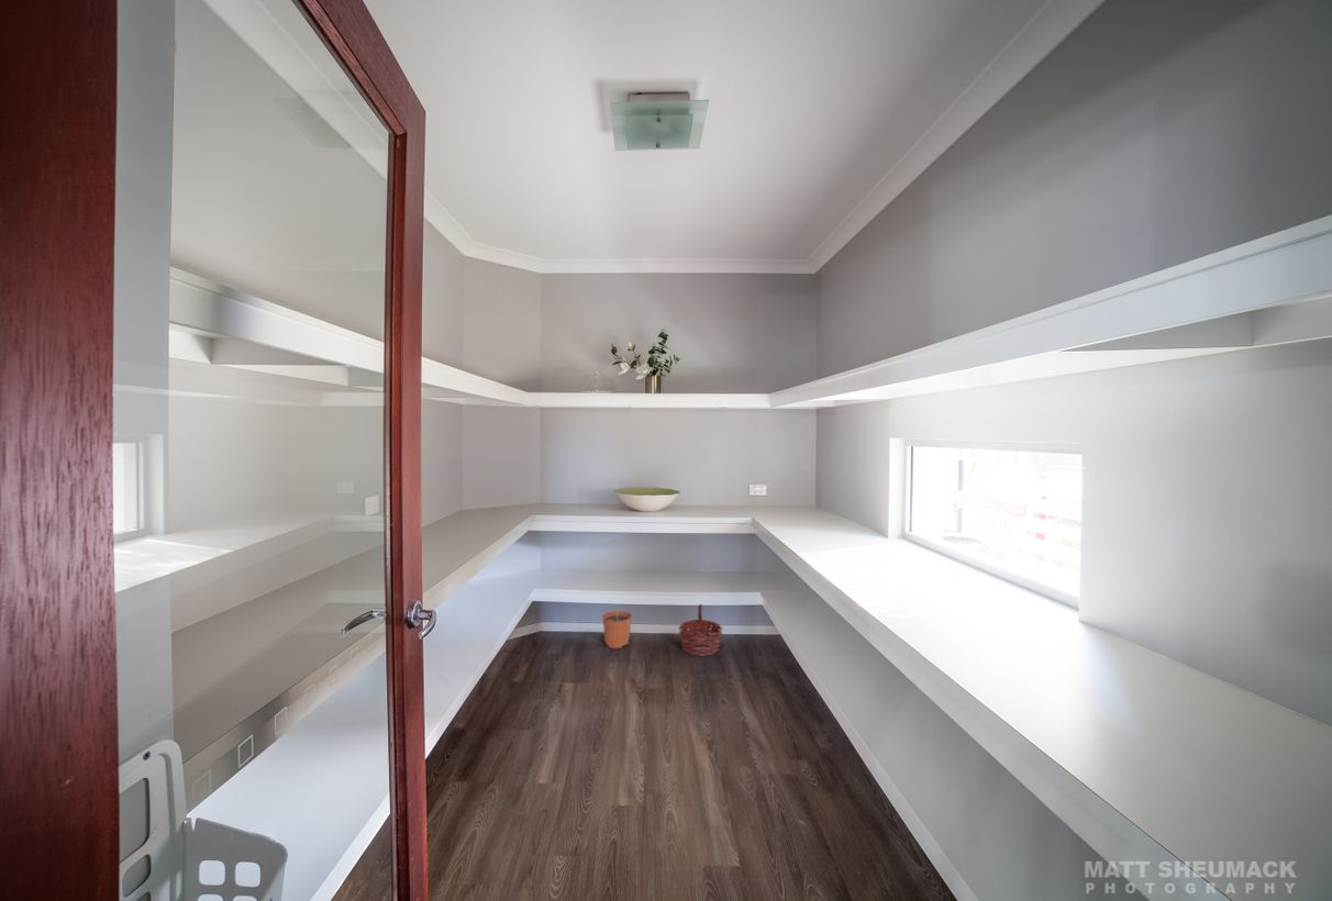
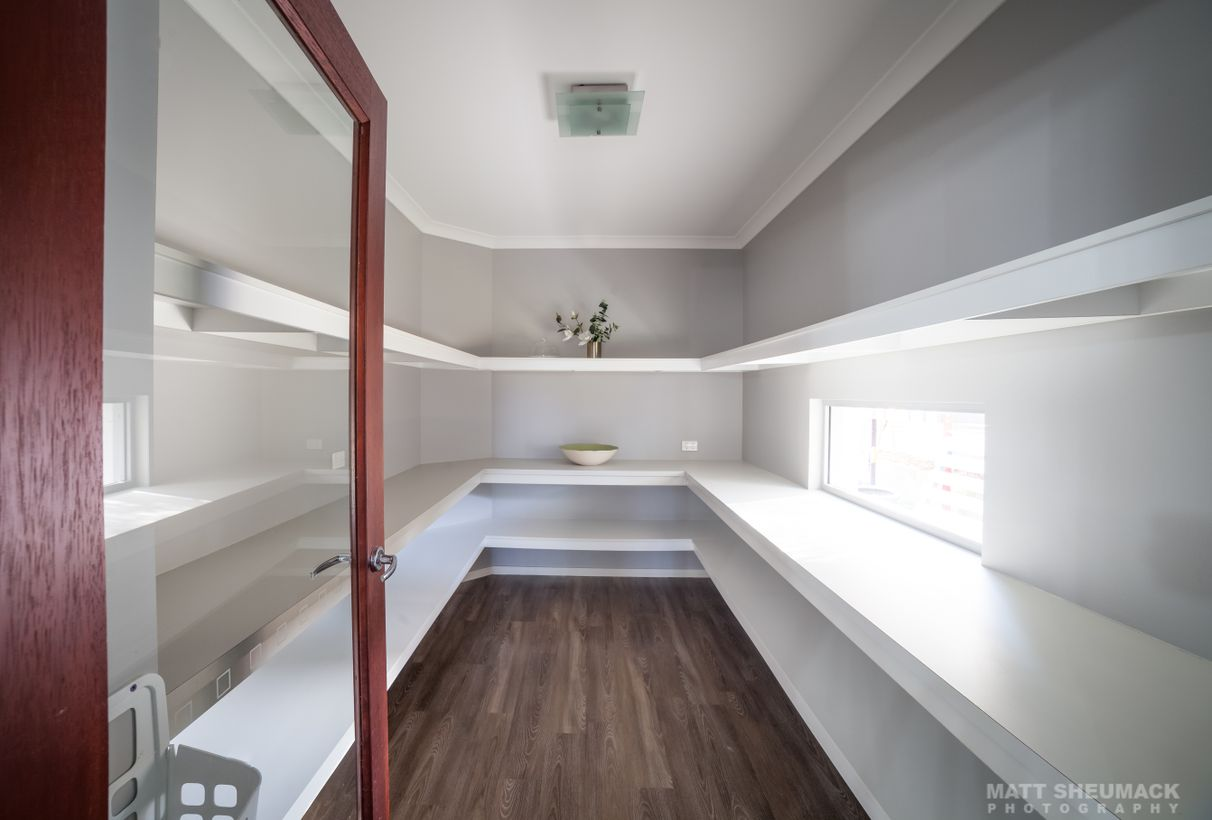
- plant pot (617, 622)
- basket (700, 619)
